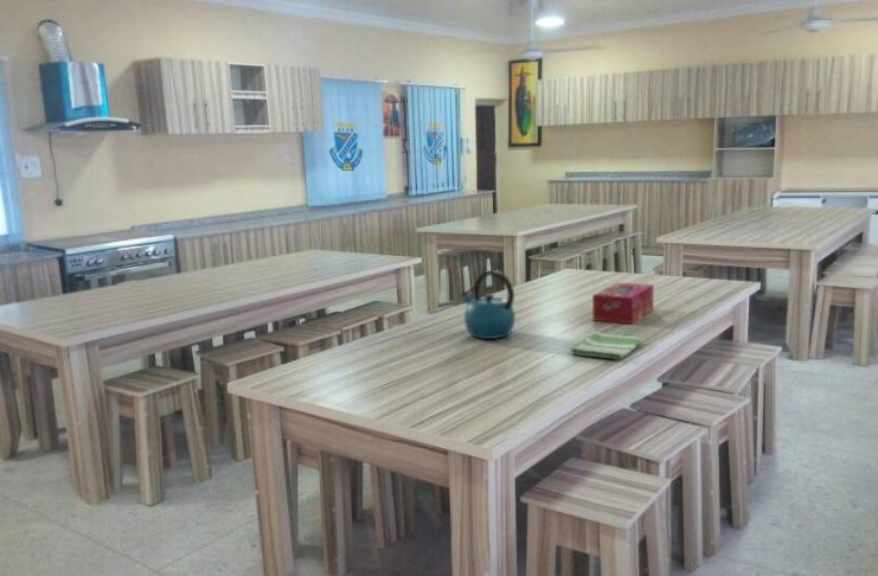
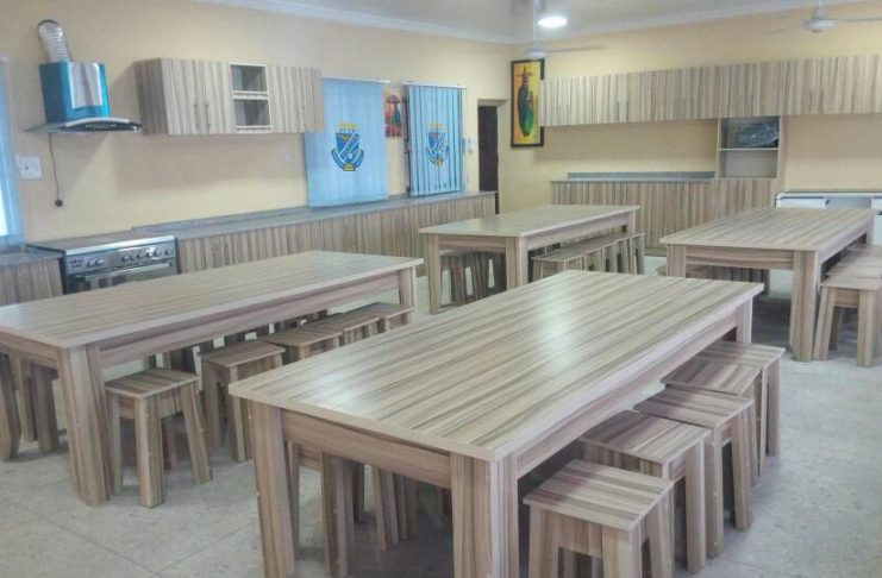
- dish towel (607, 344)
- tissue box (623, 301)
- kettle (486, 302)
